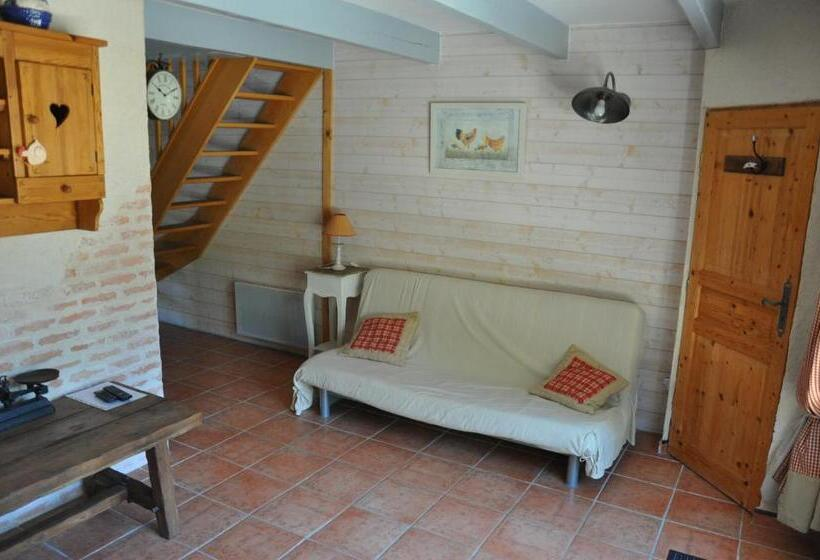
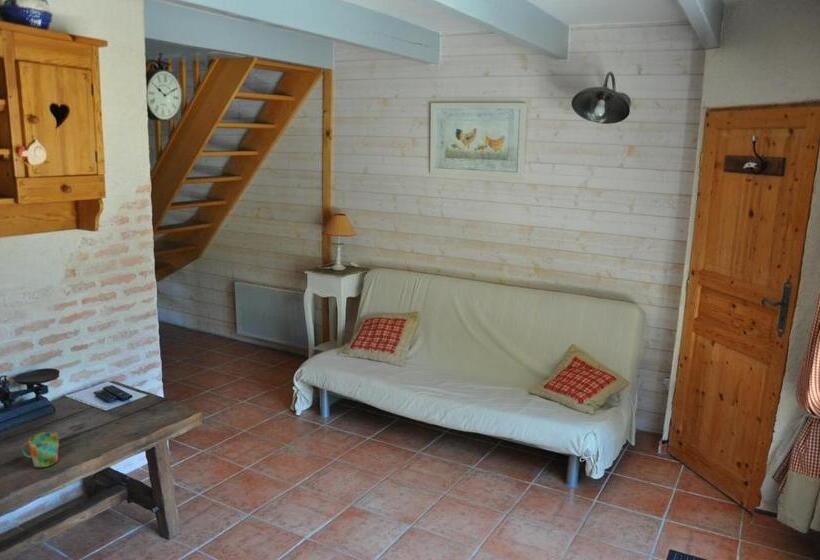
+ mug (39, 449)
